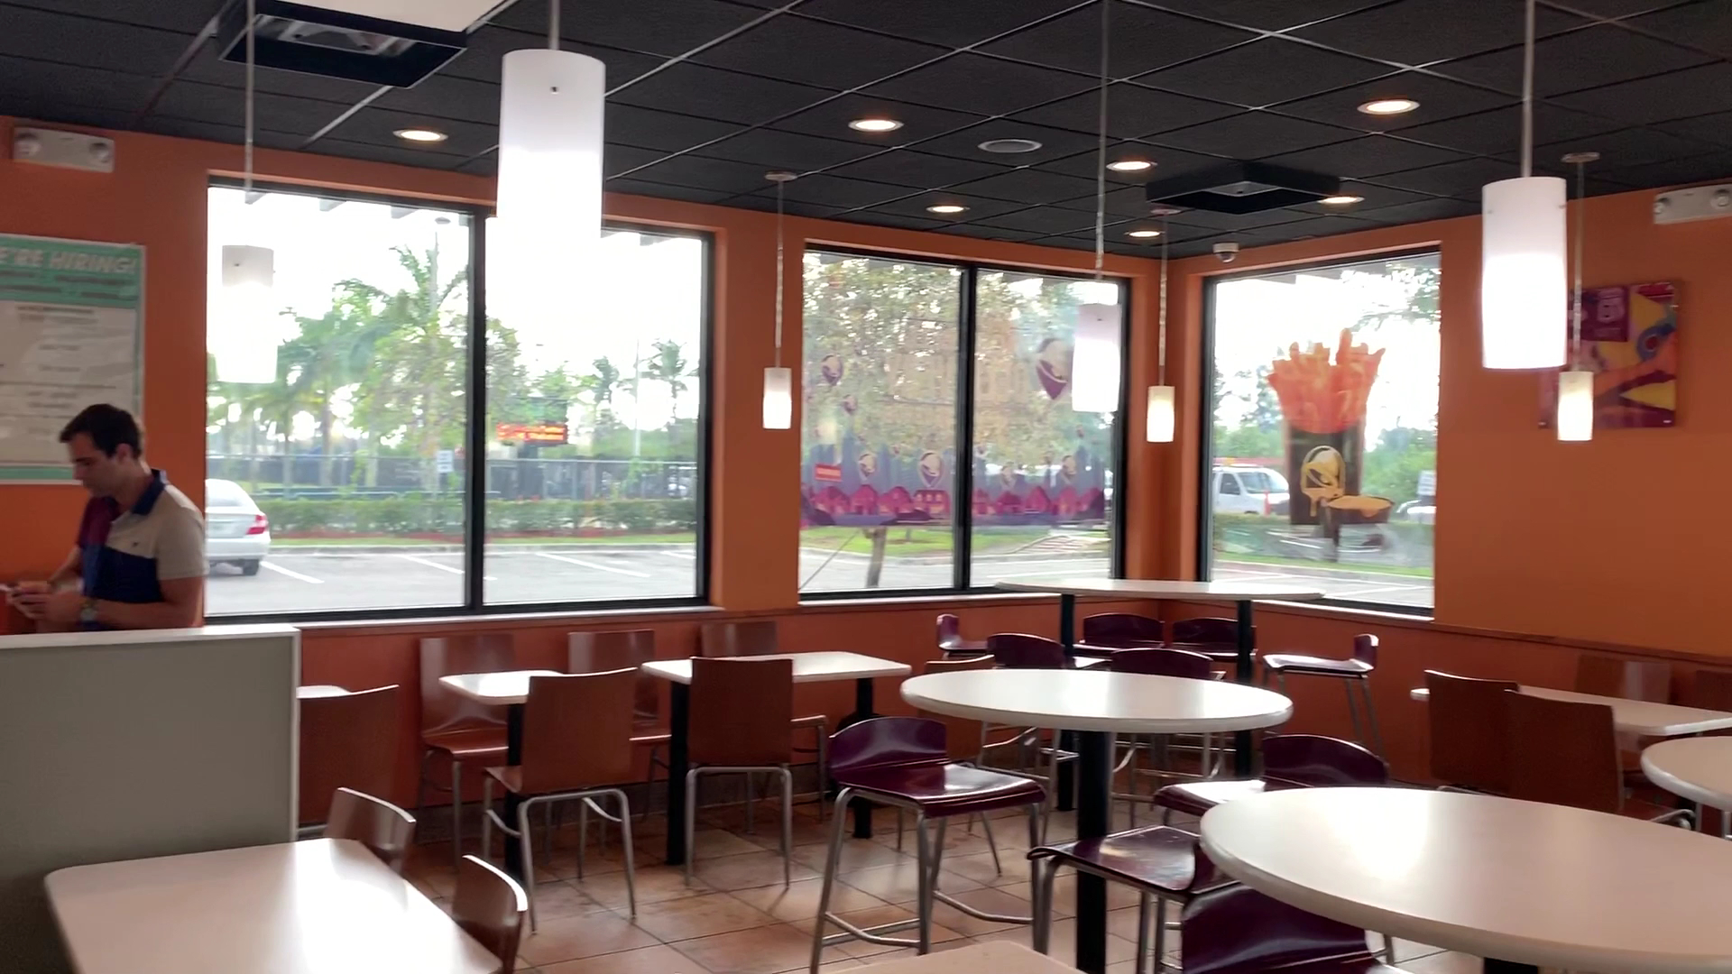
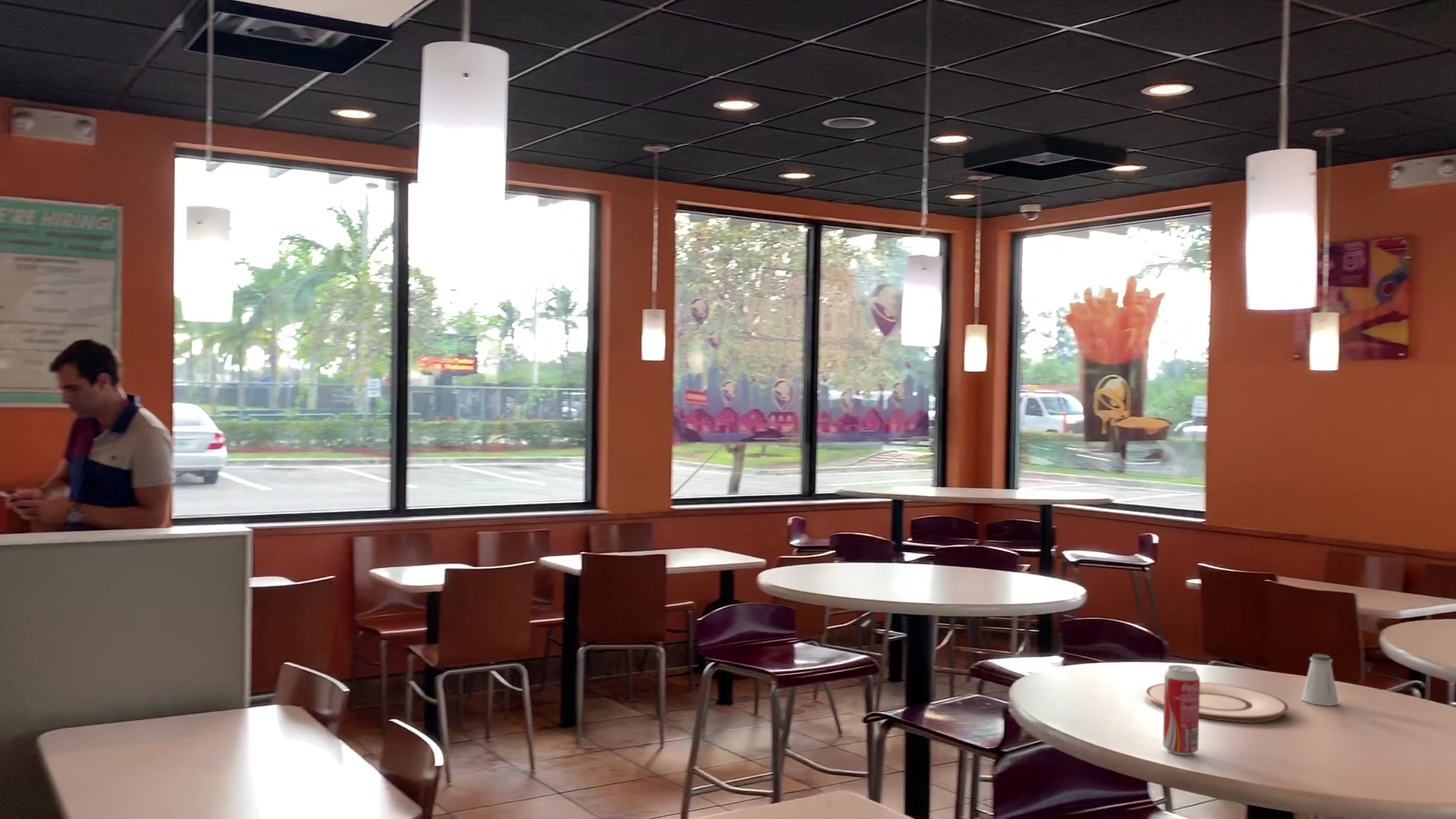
+ plate (1215, 701)
+ saltshaker (1320, 678)
+ beverage can (1181, 710)
